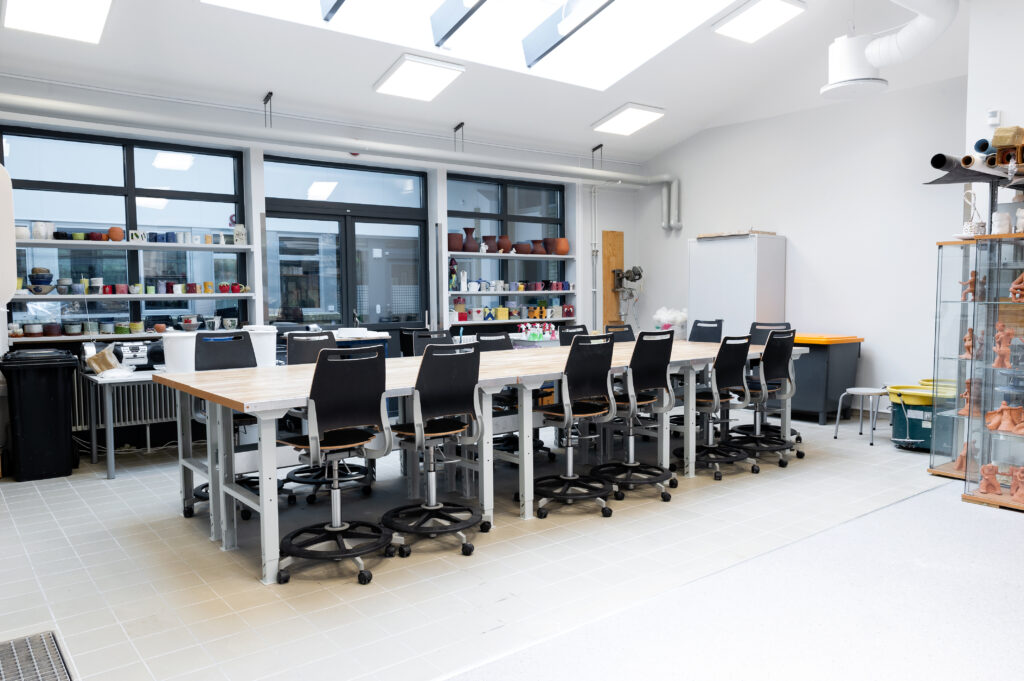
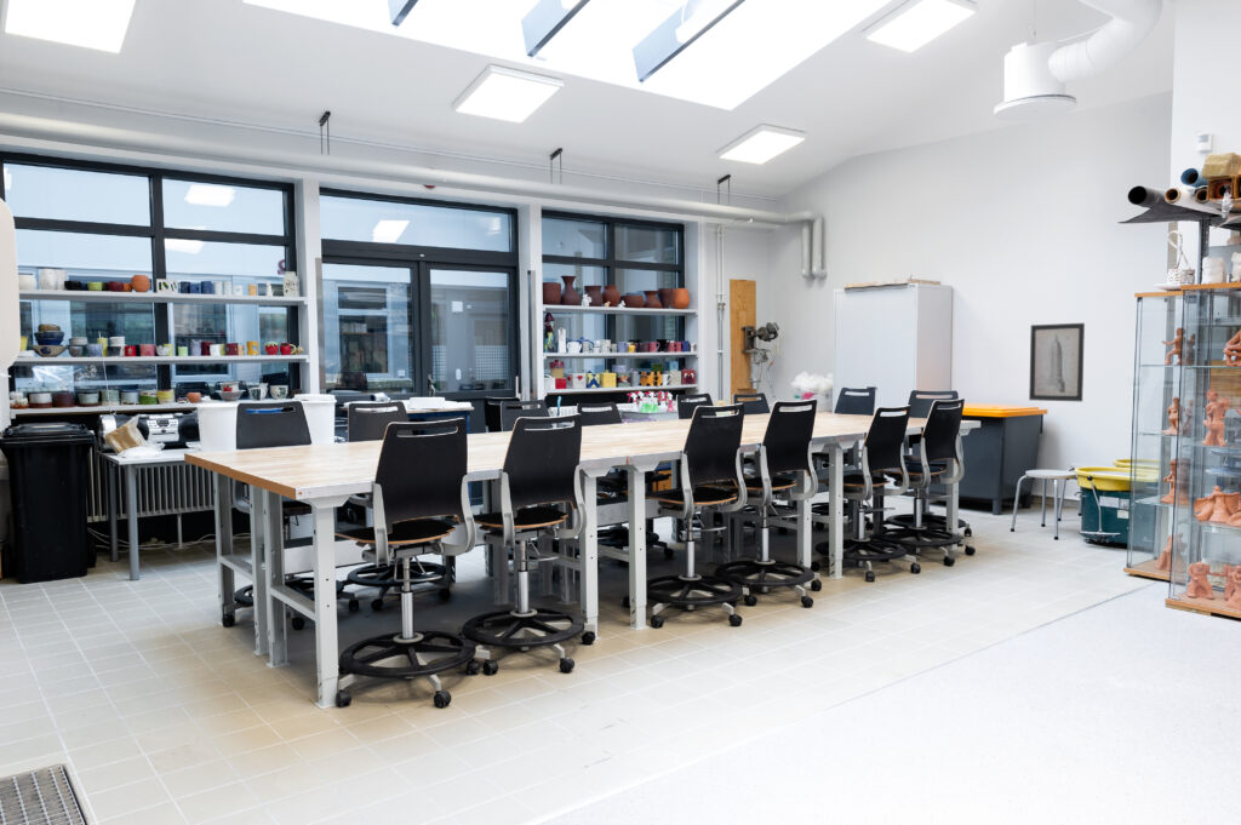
+ wall art (1056, 362)
